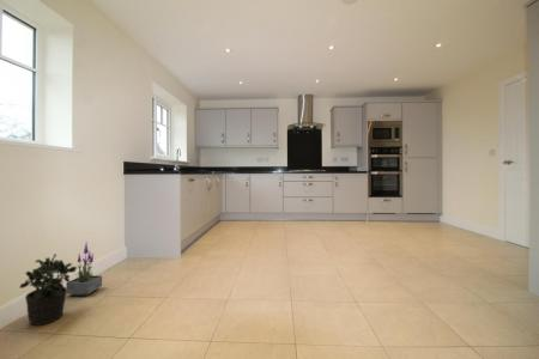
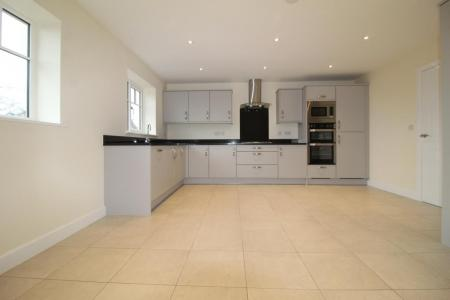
- potted plant (84, 267)
- potted plant (49, 286)
